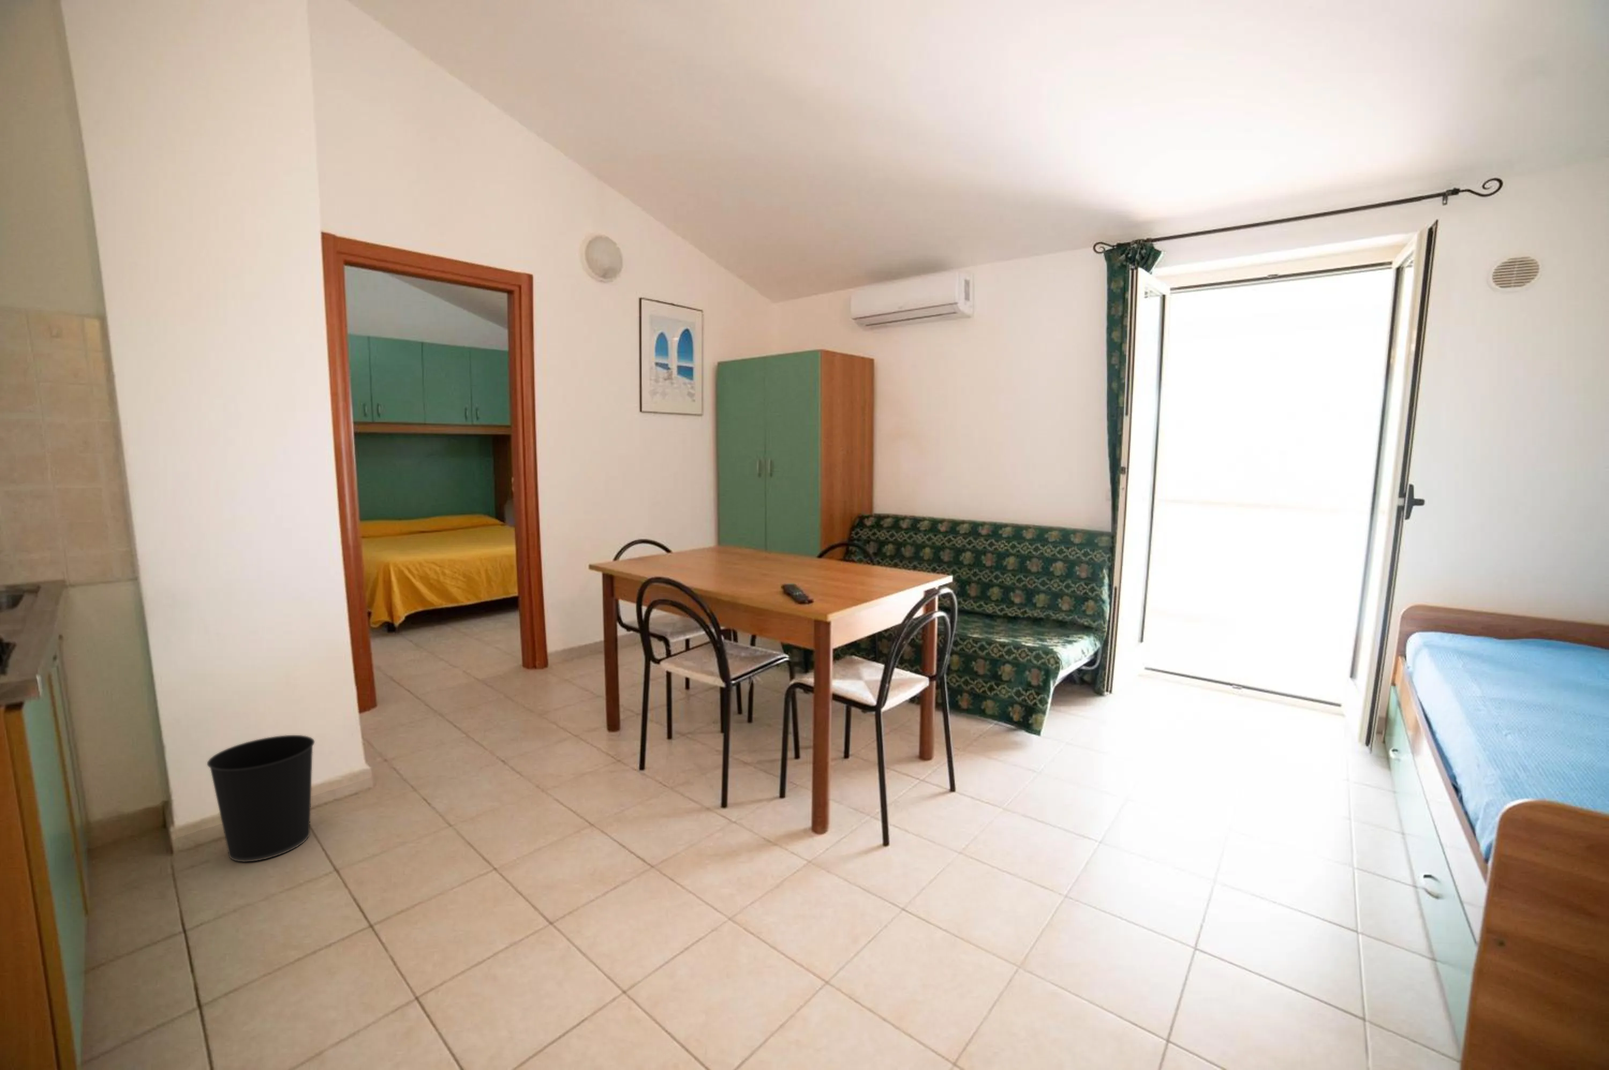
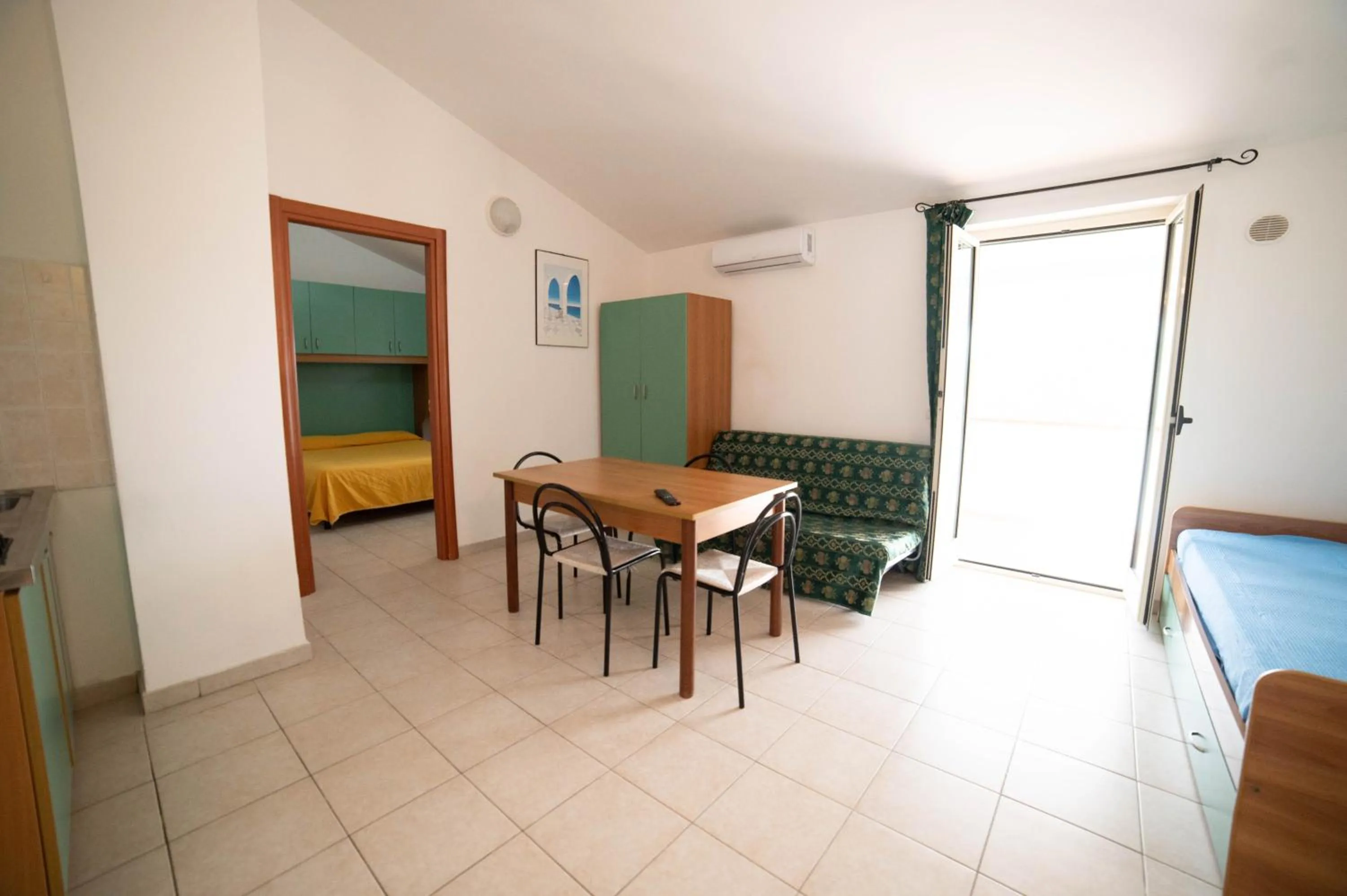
- wastebasket (266, 798)
